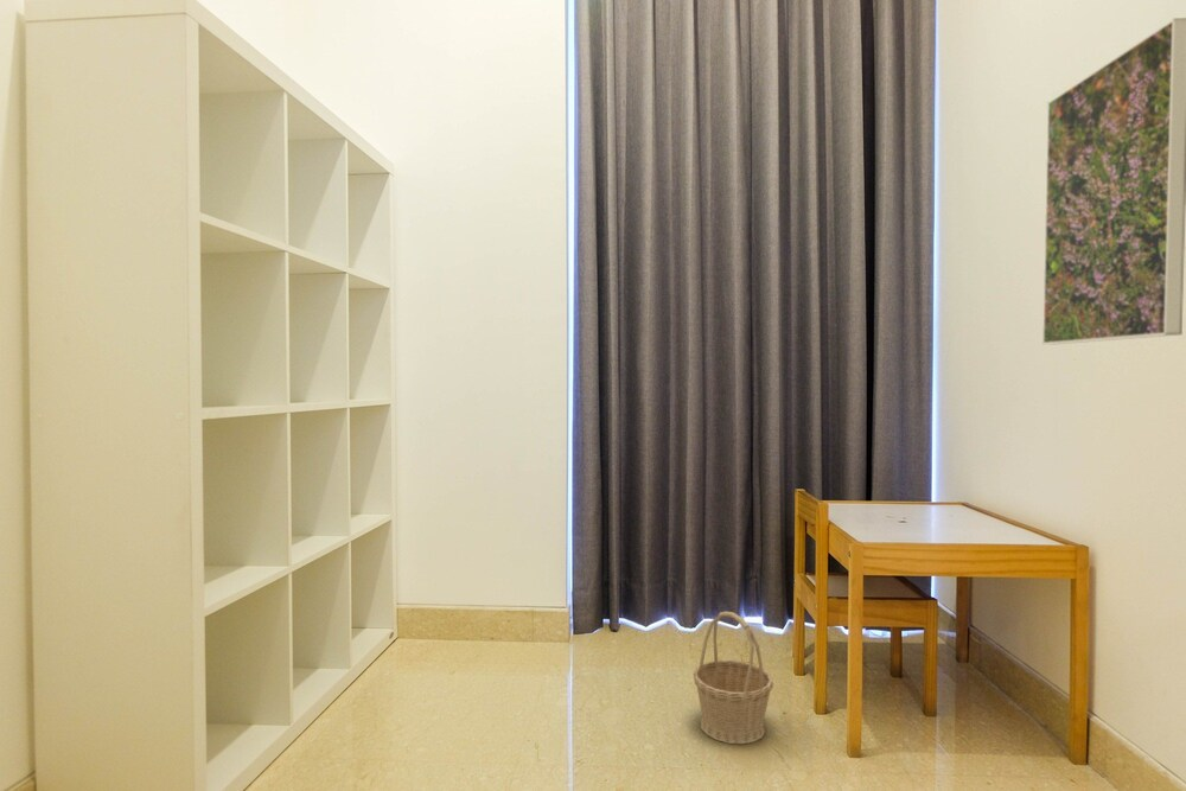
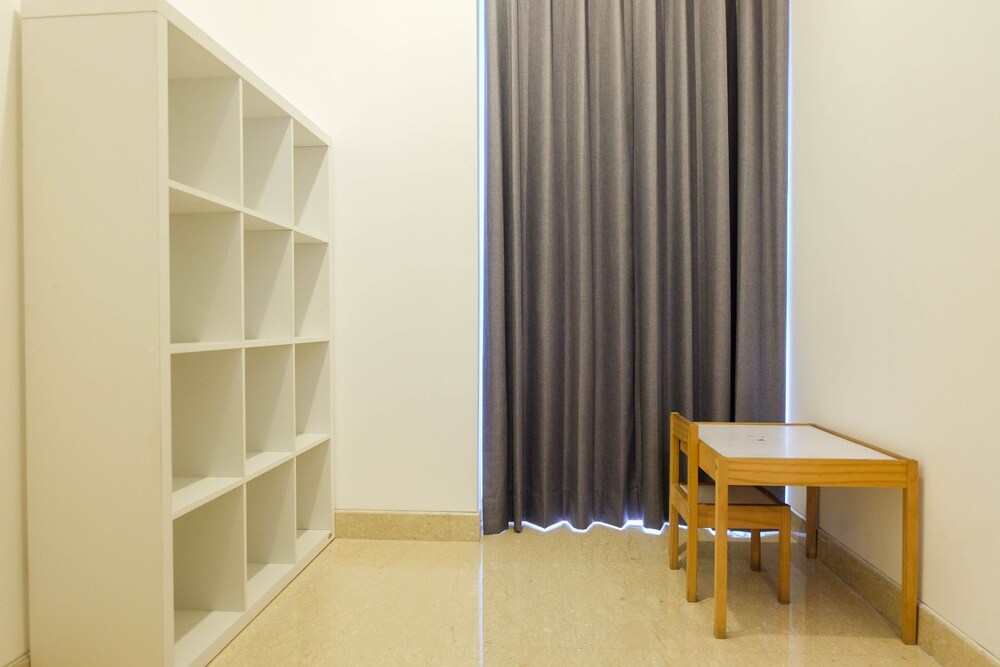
- basket (732, 669)
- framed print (1105, 203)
